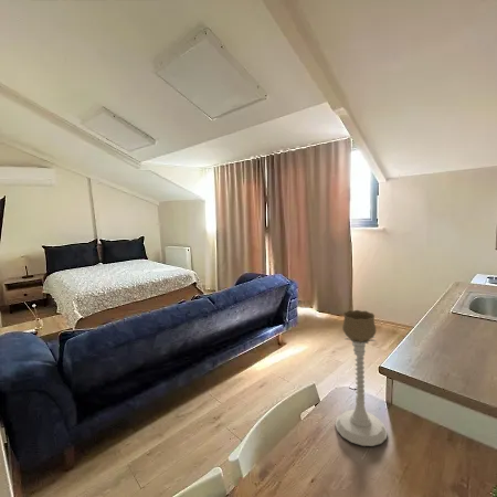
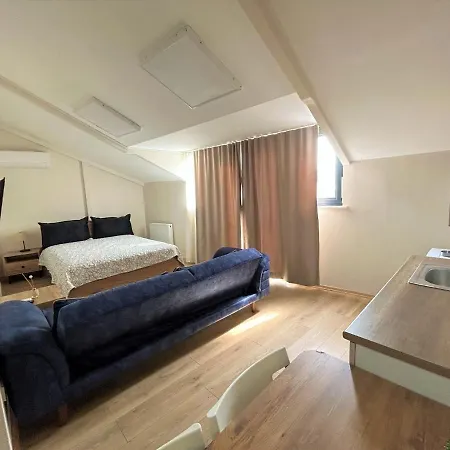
- candle holder (359, 371)
